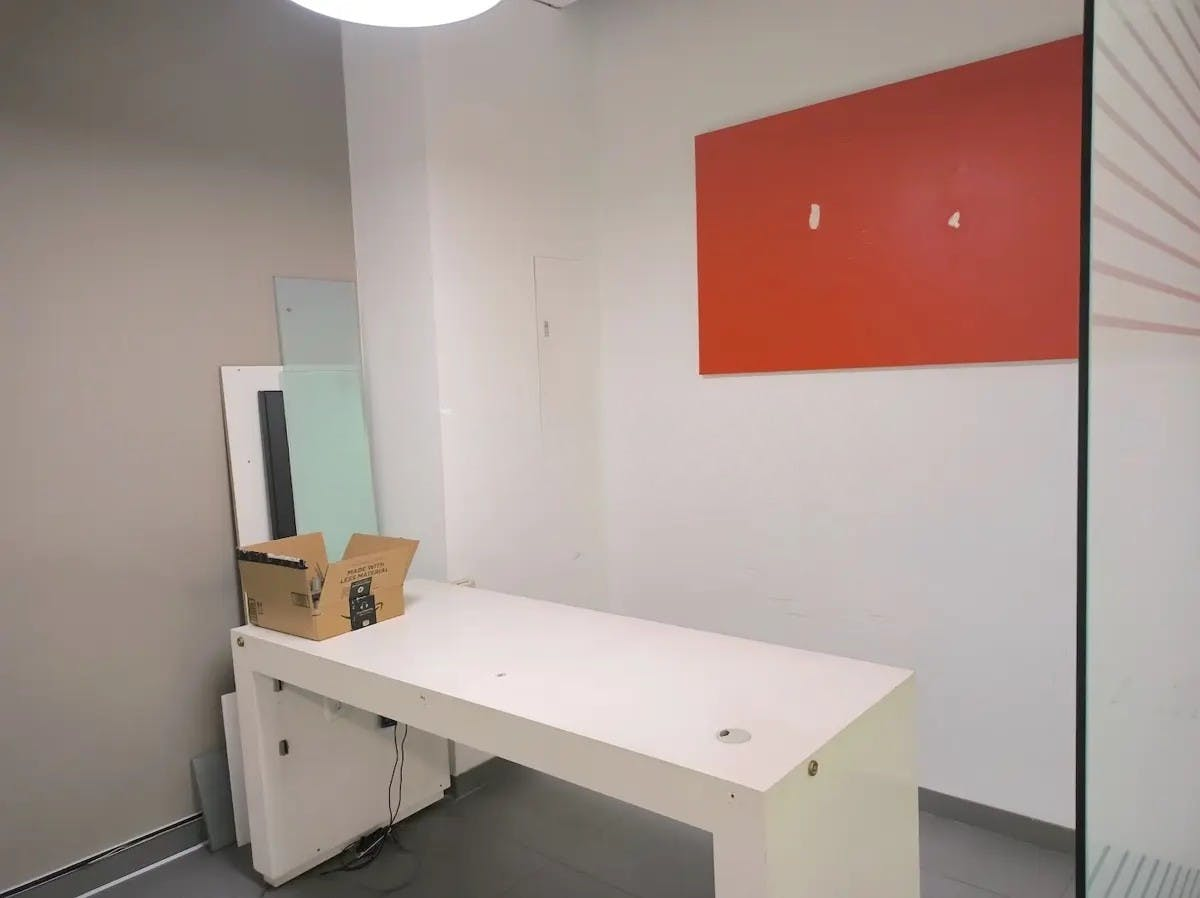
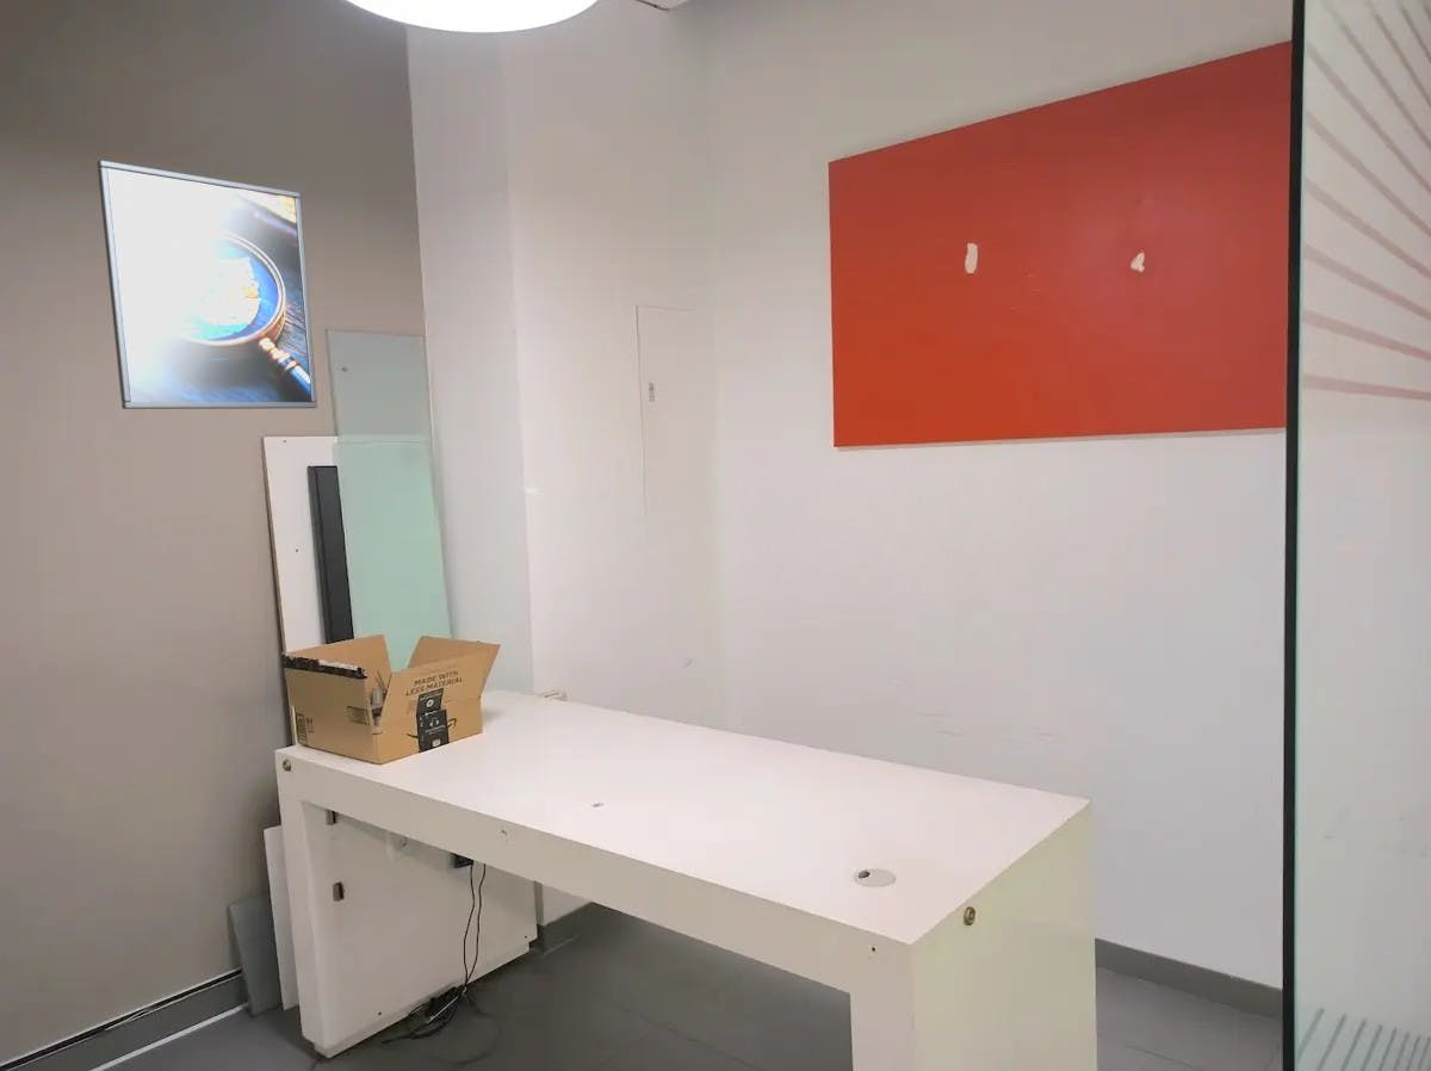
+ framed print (216, 293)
